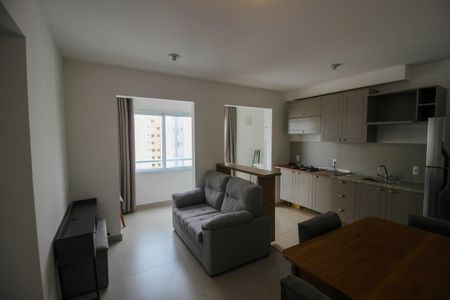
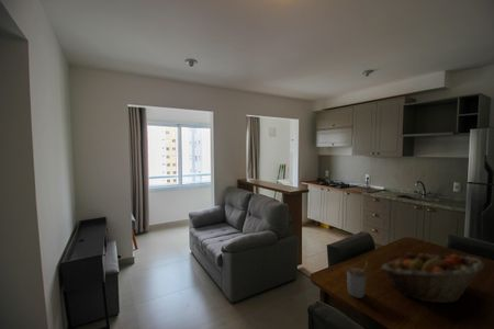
+ fruit basket (429, 271)
+ utensil holder (358, 280)
